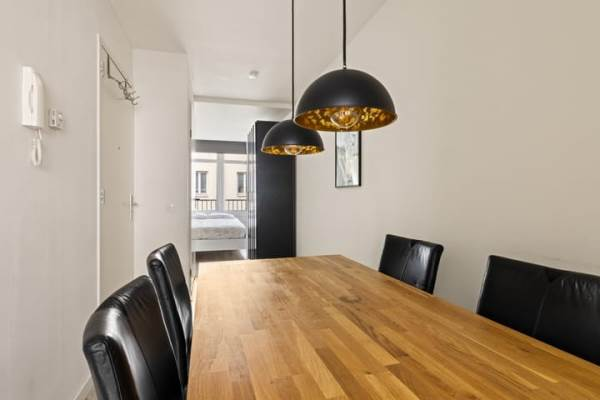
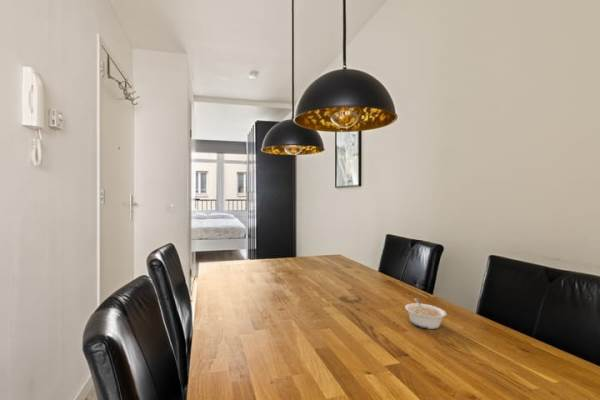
+ legume (423, 314)
